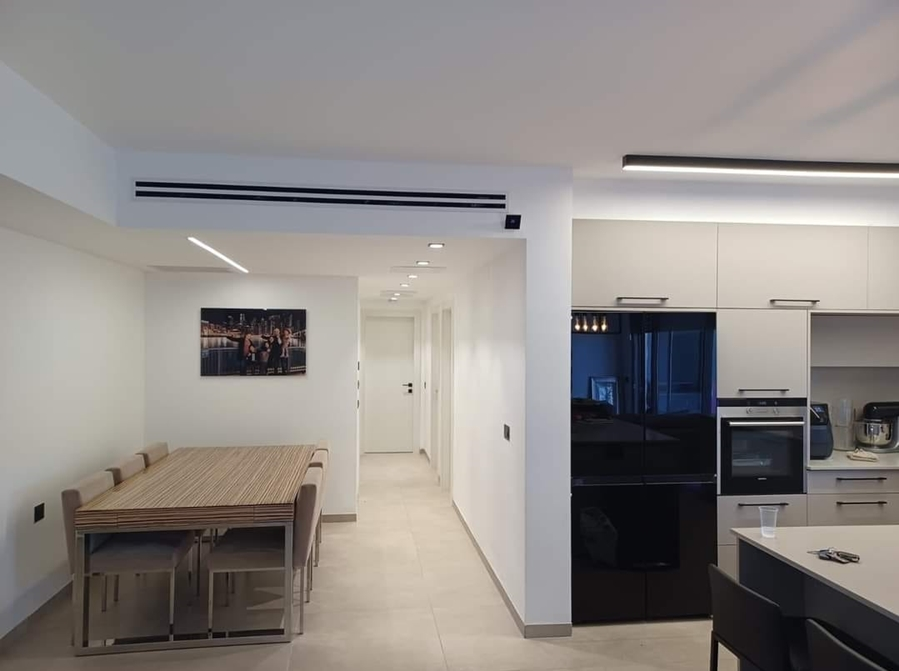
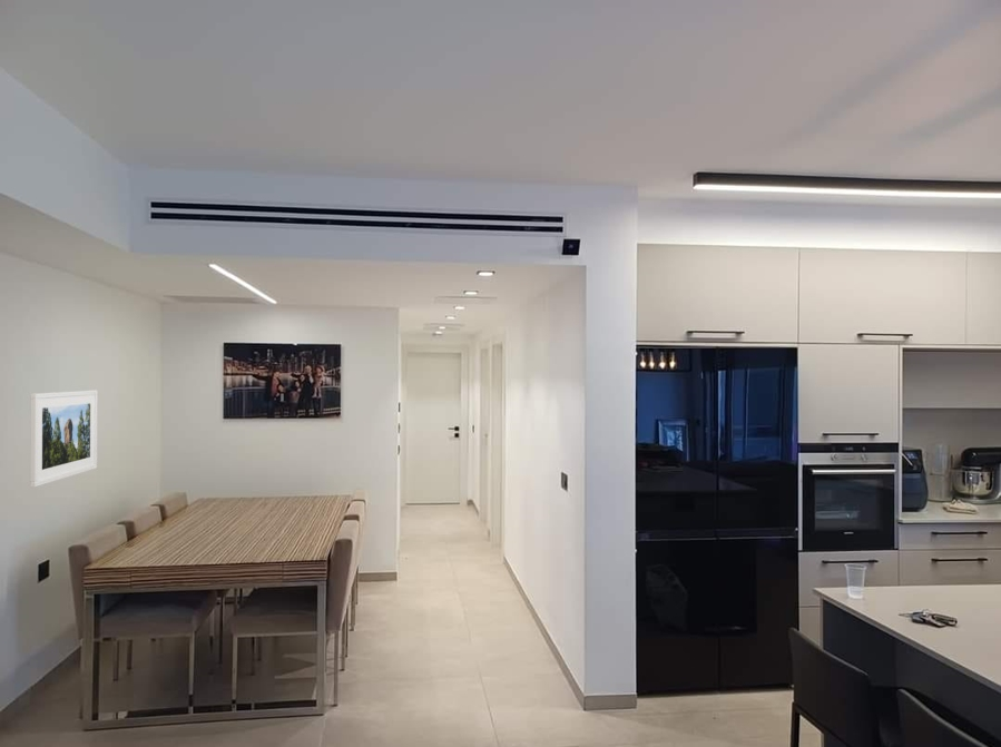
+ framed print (66, 434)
